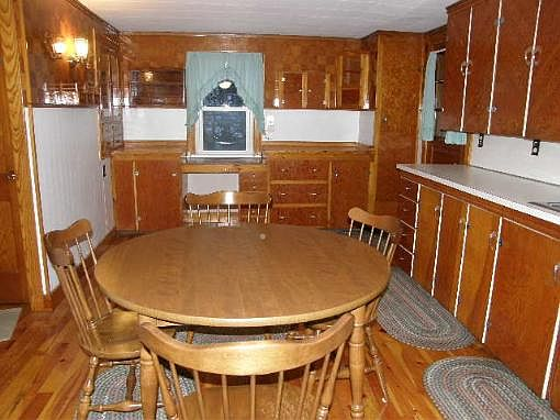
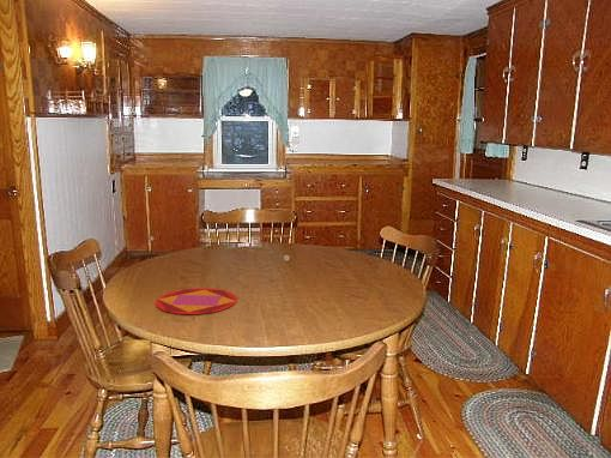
+ plate (196, 300)
